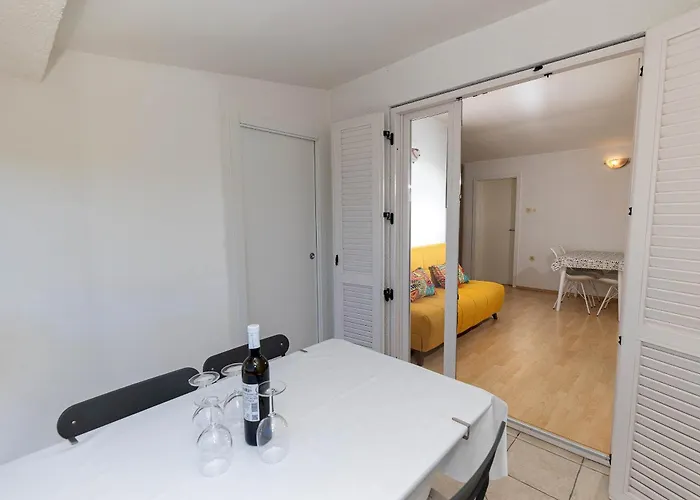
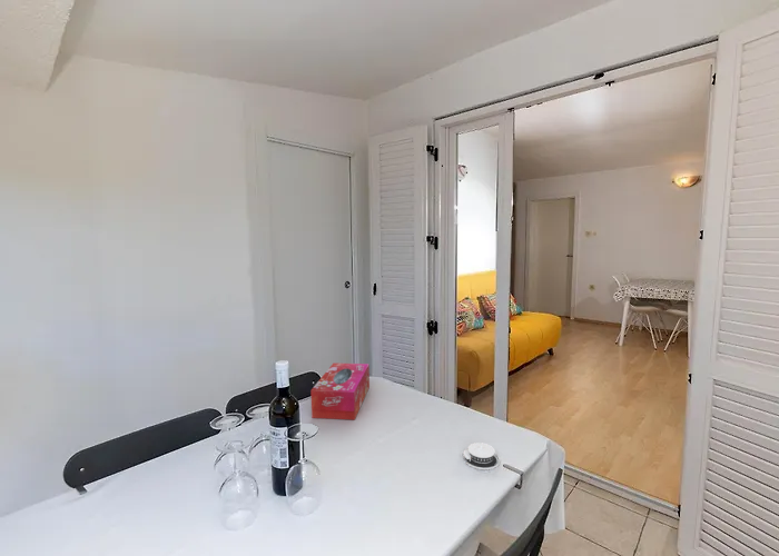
+ architectural model (481, 450)
+ tissue box (343, 388)
